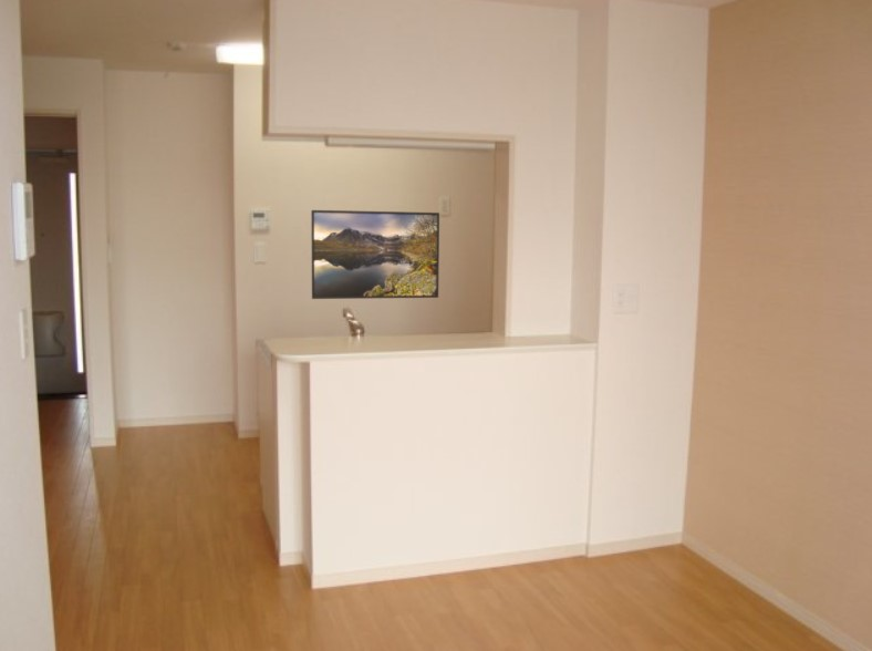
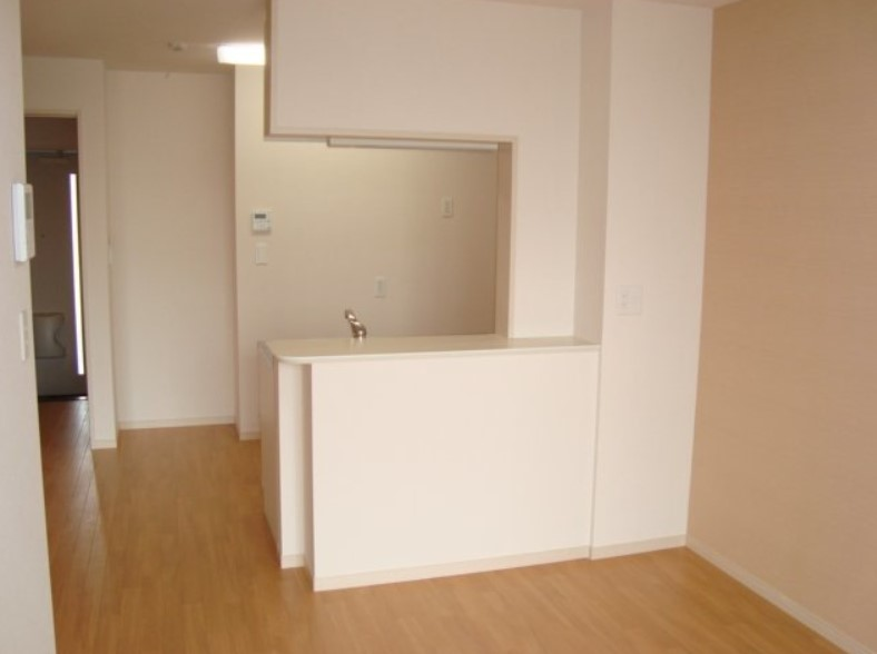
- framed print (376, 255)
